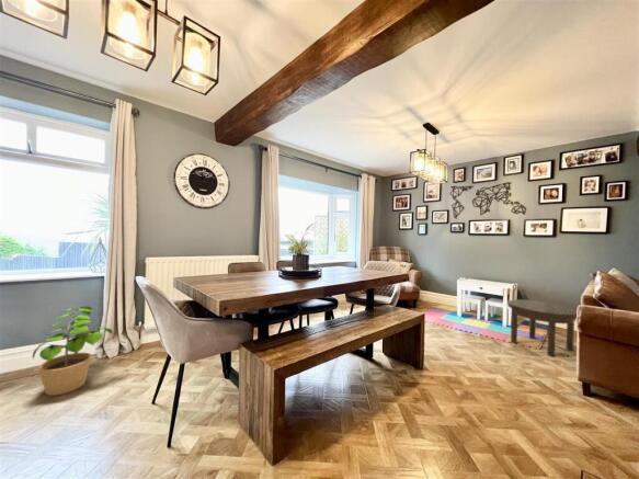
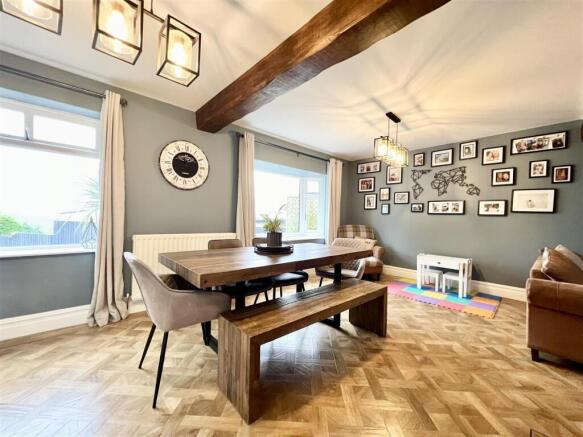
- side table (544, 321)
- potted plant (78, 344)
